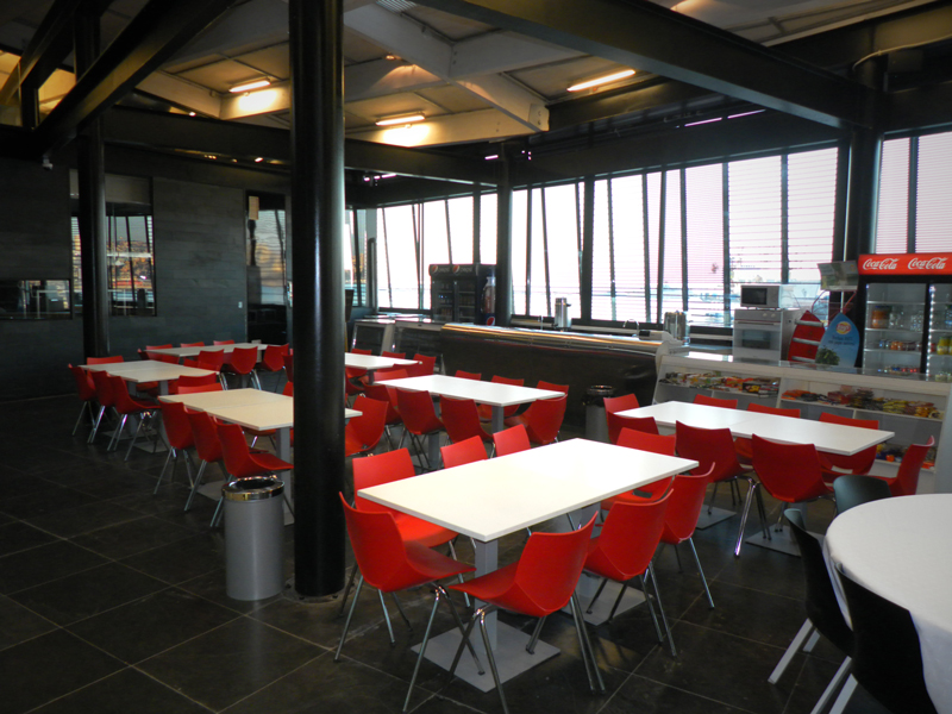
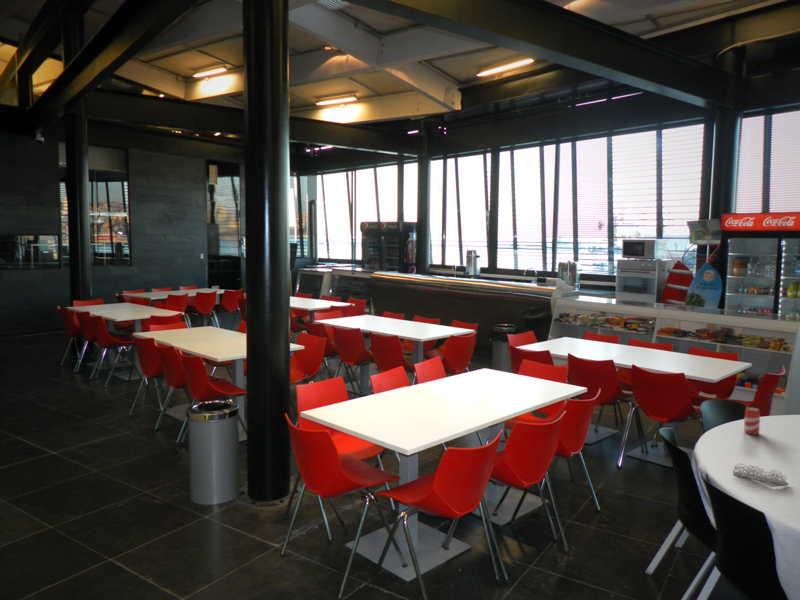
+ beverage can (752, 420)
+ napkin holder (760, 473)
